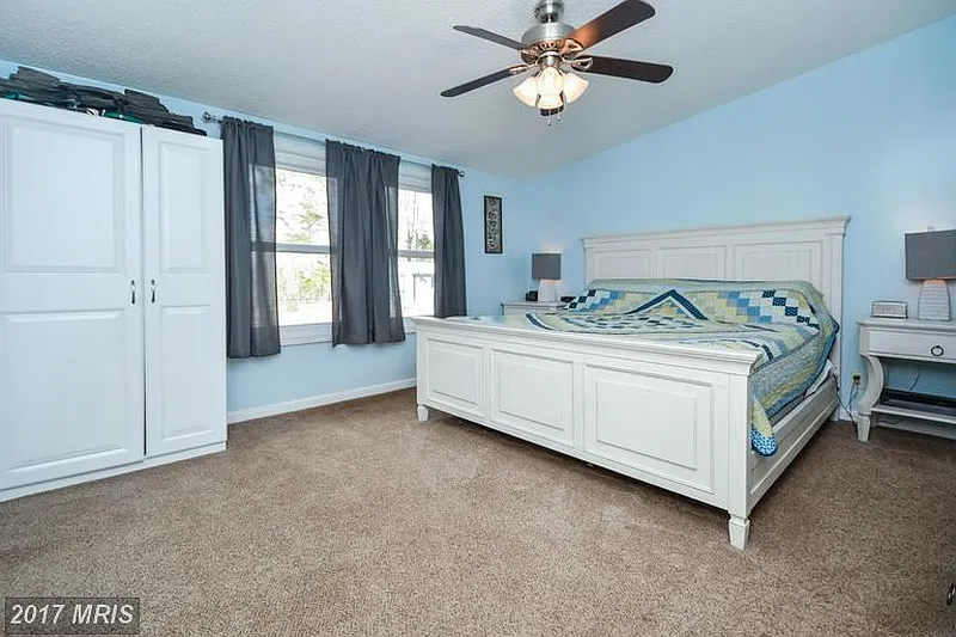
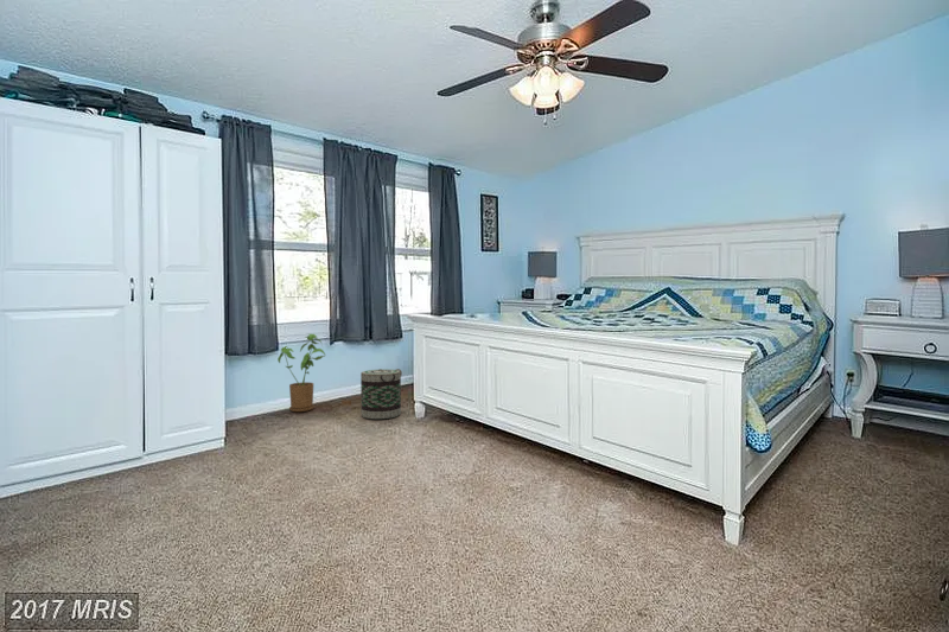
+ house plant (305, 371)
+ basket (382, 391)
